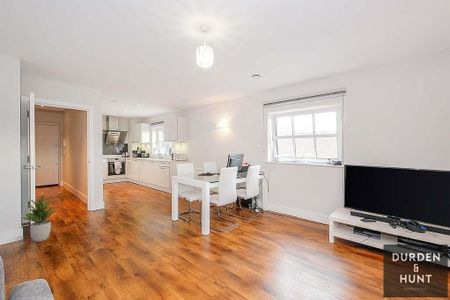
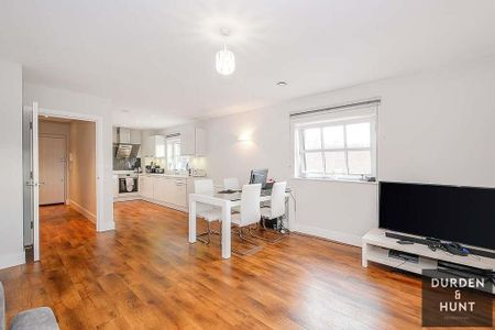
- potted plant (39, 217)
